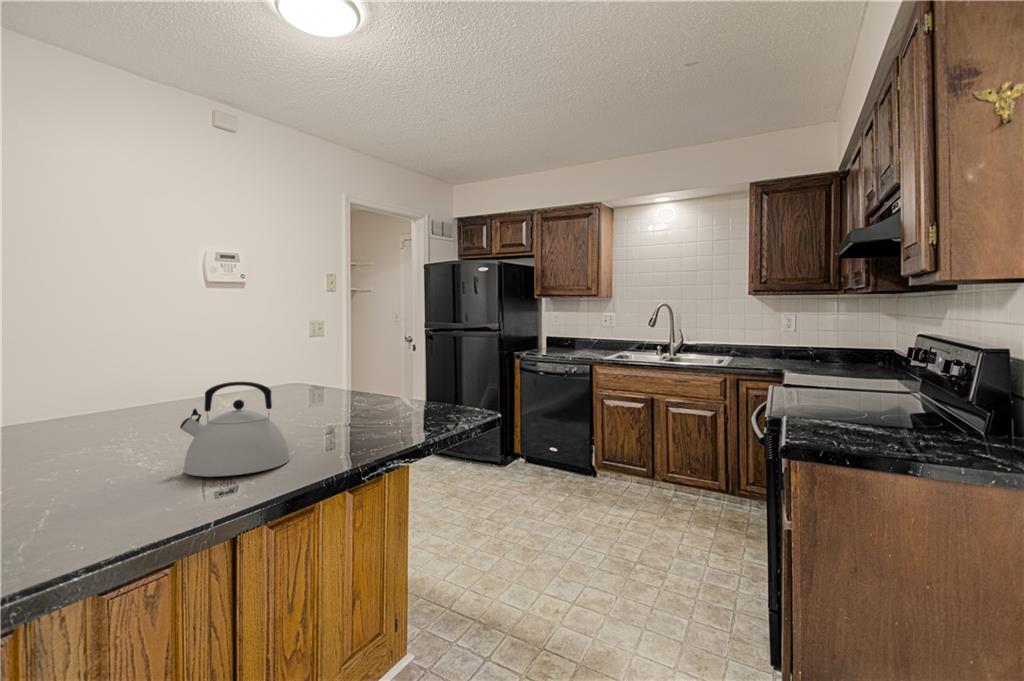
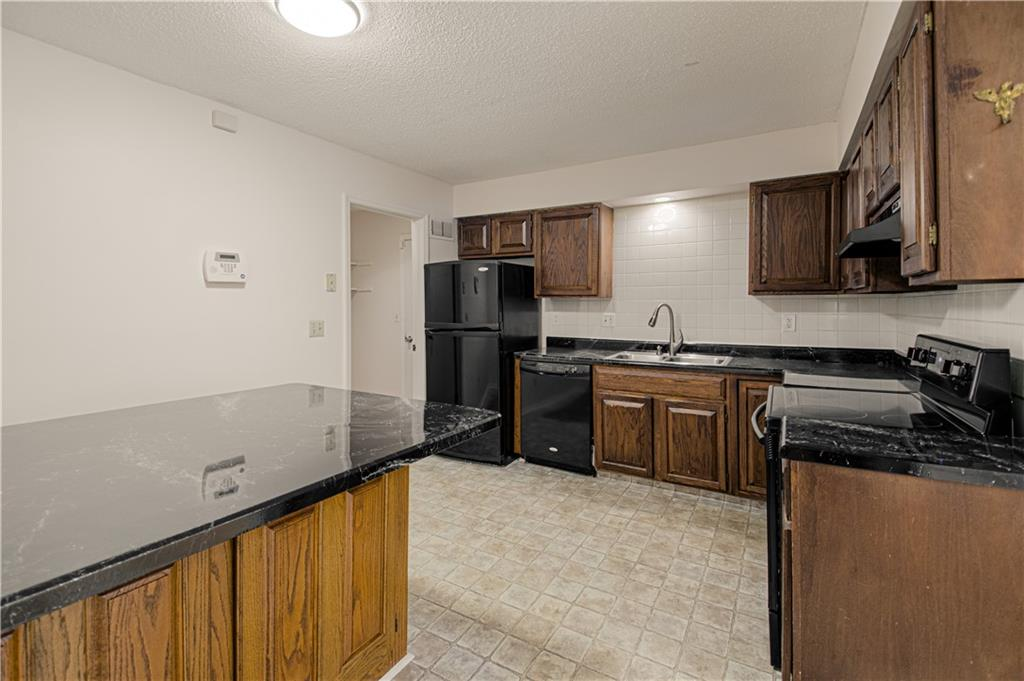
- kettle (236, 423)
